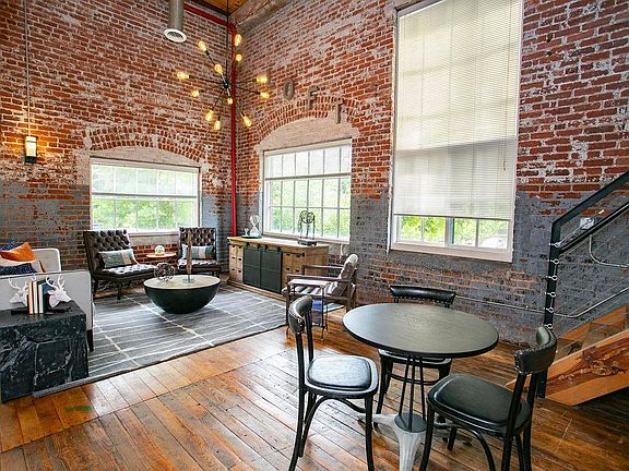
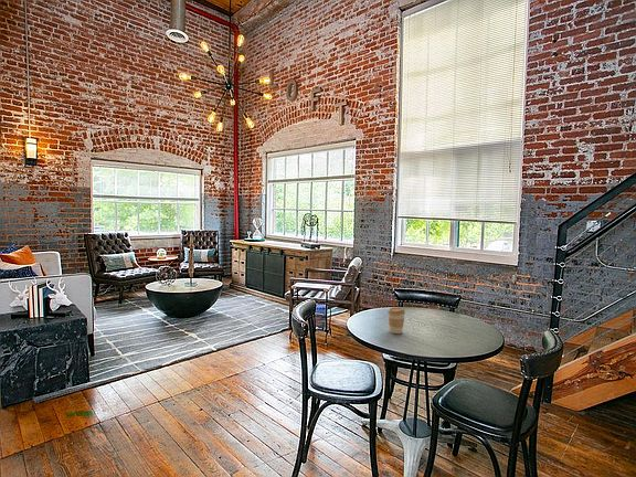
+ coffee cup (395, 319)
